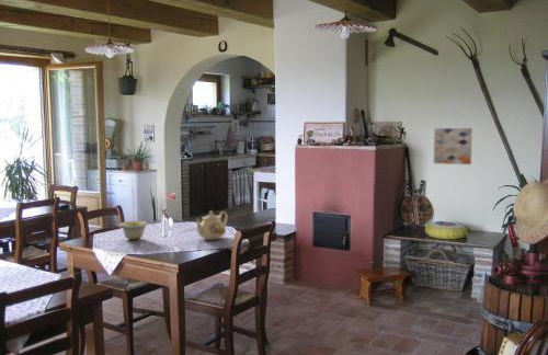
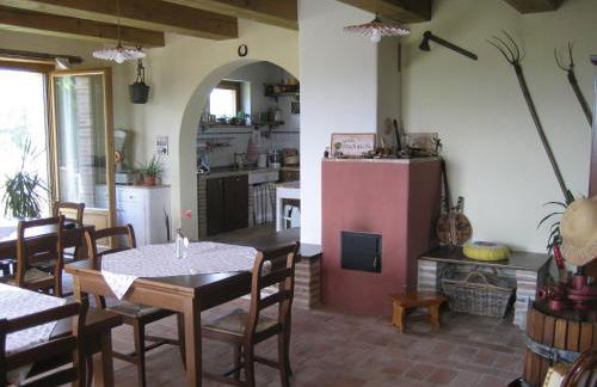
- bowl (134, 230)
- wall art (452, 146)
- teapot (212, 224)
